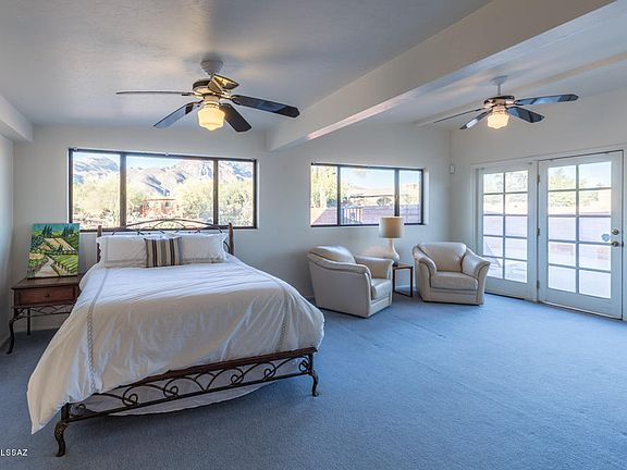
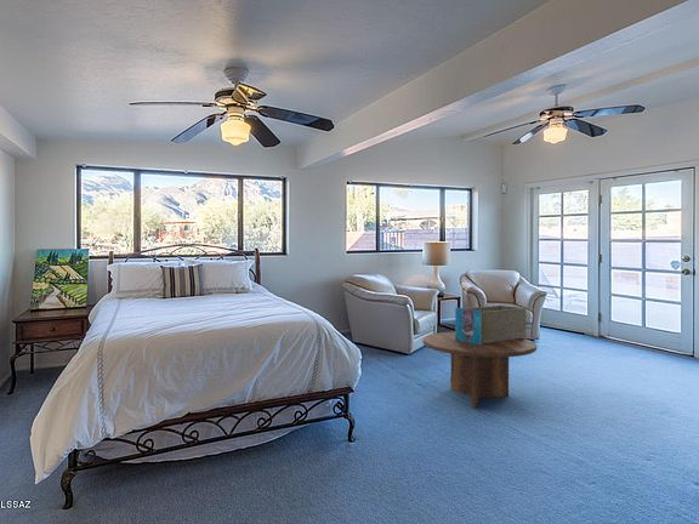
+ coffee table (477, 369)
+ decorative box (490, 323)
